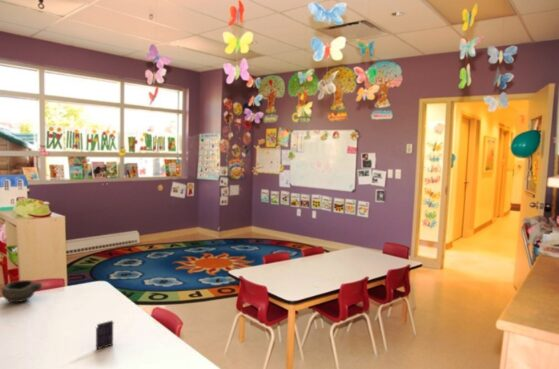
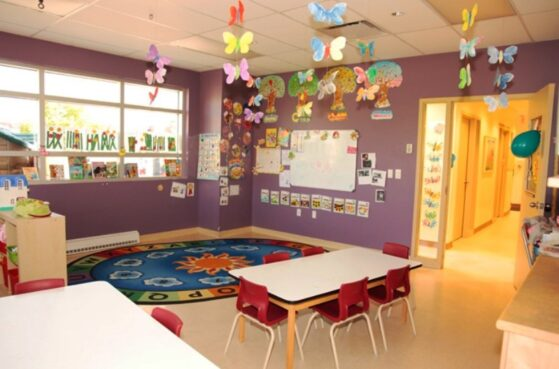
- bowl (21, 292)
- crayon box (104, 334)
